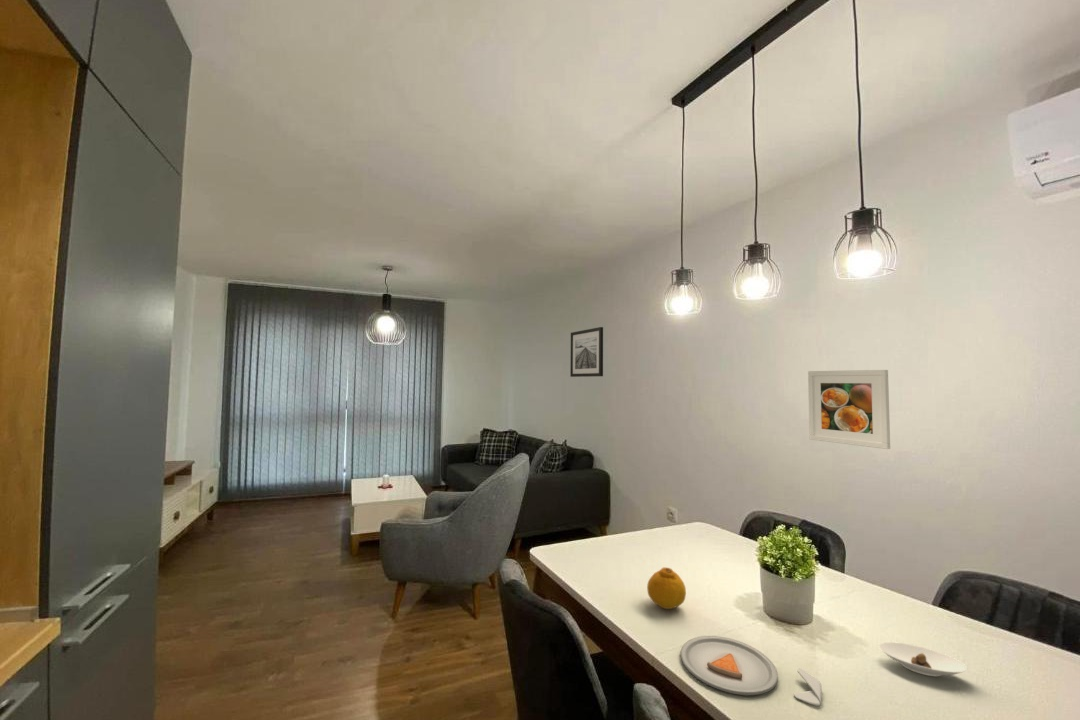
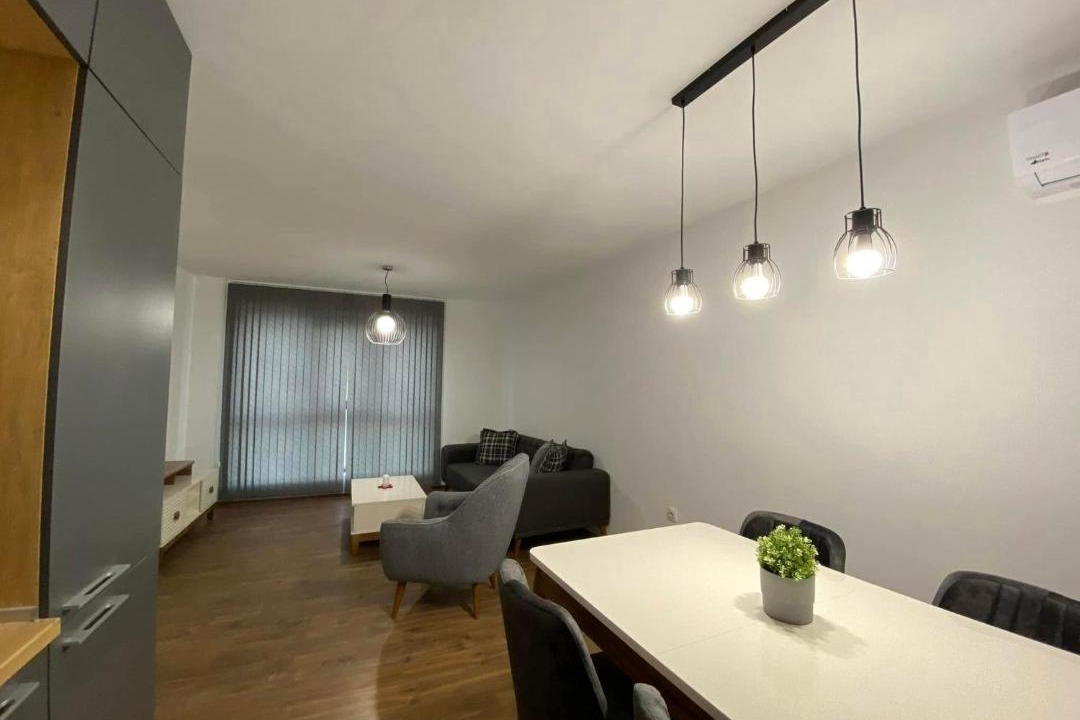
- fruit (666, 587)
- saucer (921, 661)
- wall art (585, 353)
- dinner plate (746, 668)
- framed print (846, 407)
